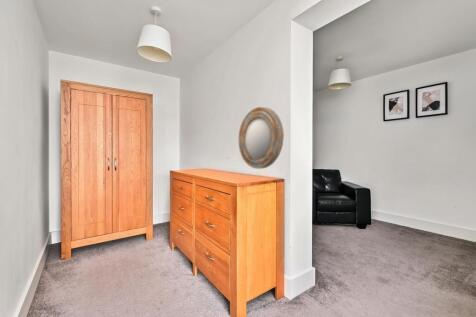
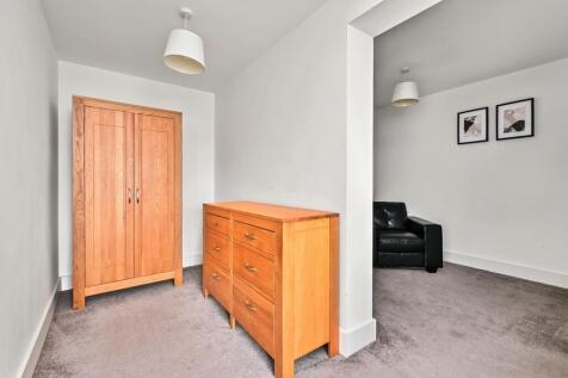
- home mirror (258, 138)
